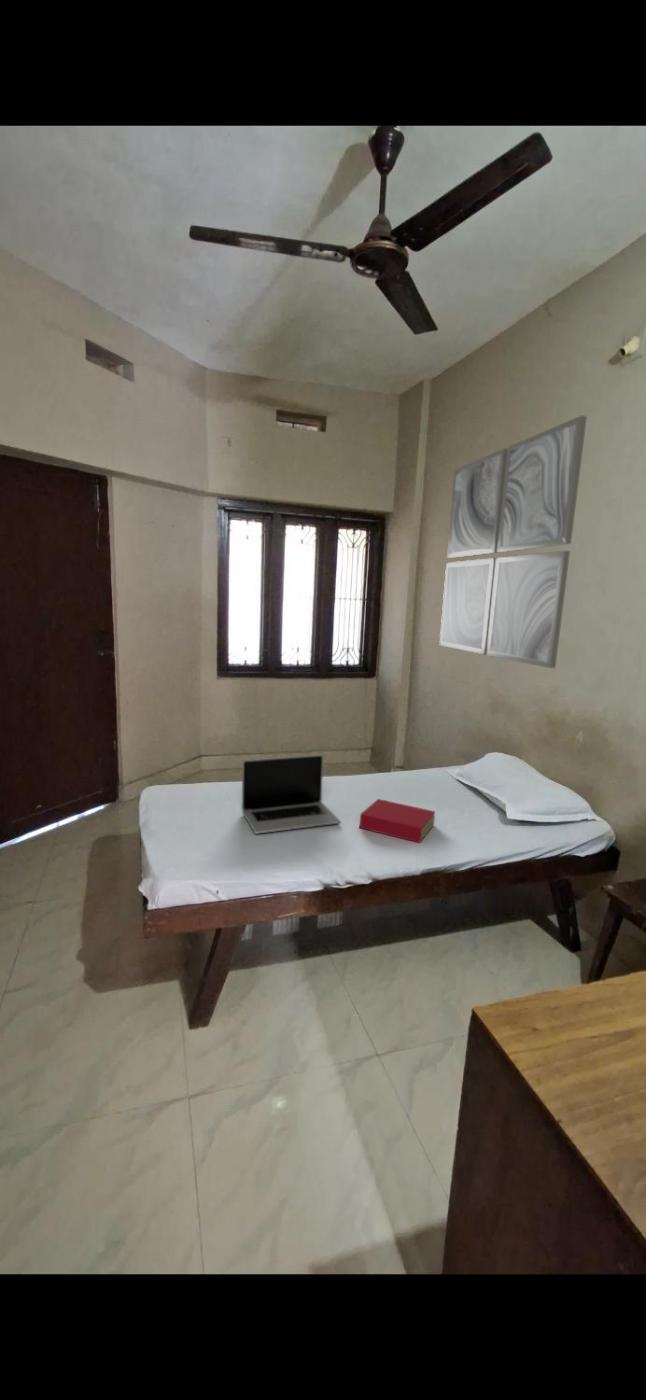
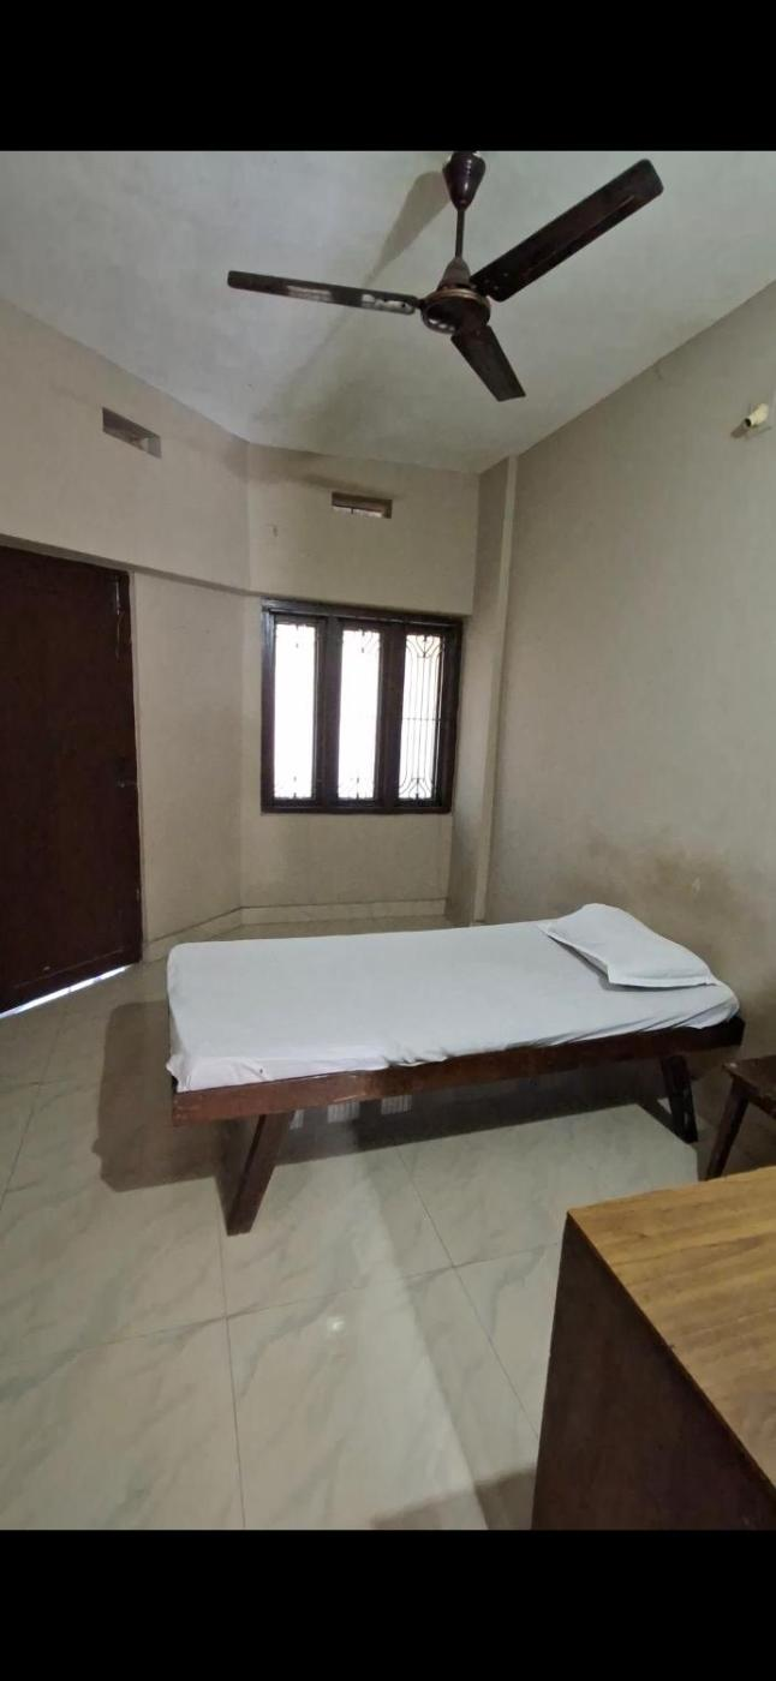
- wall art (497, 552)
- laptop (291, 792)
- book (397, 819)
